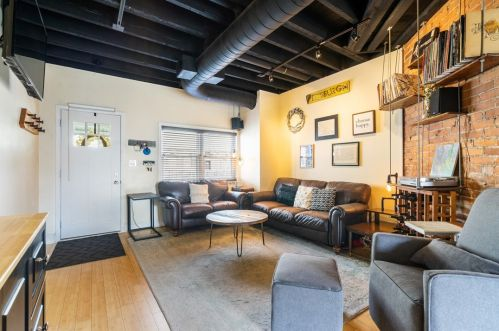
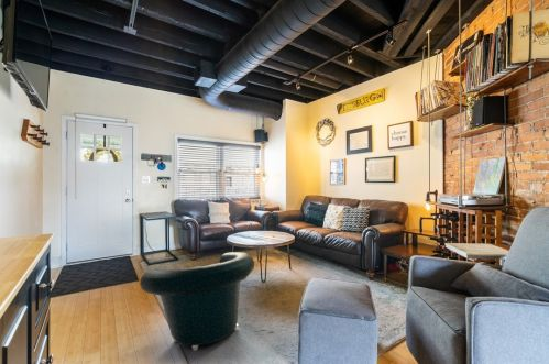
+ armchair (209, 295)
